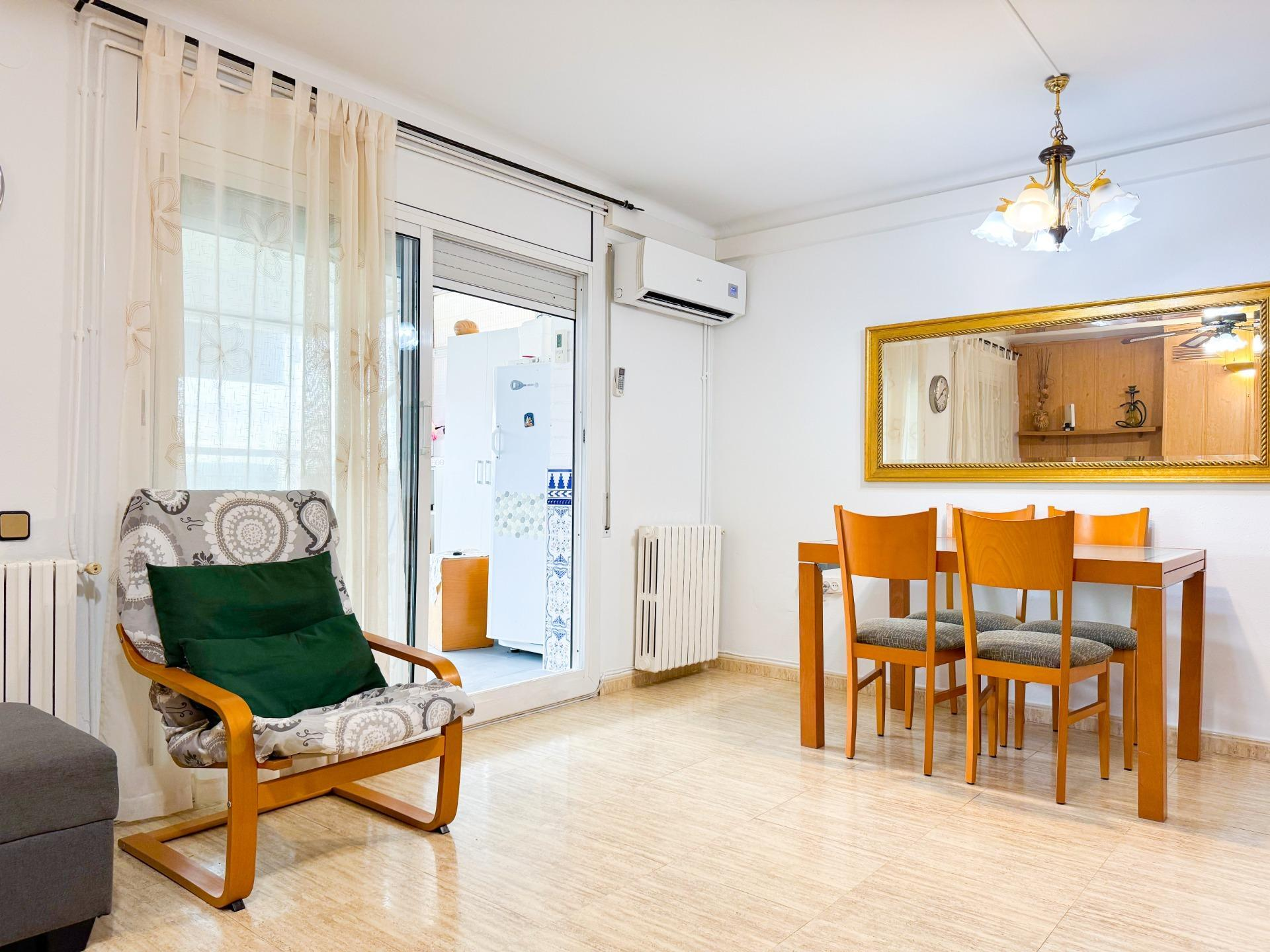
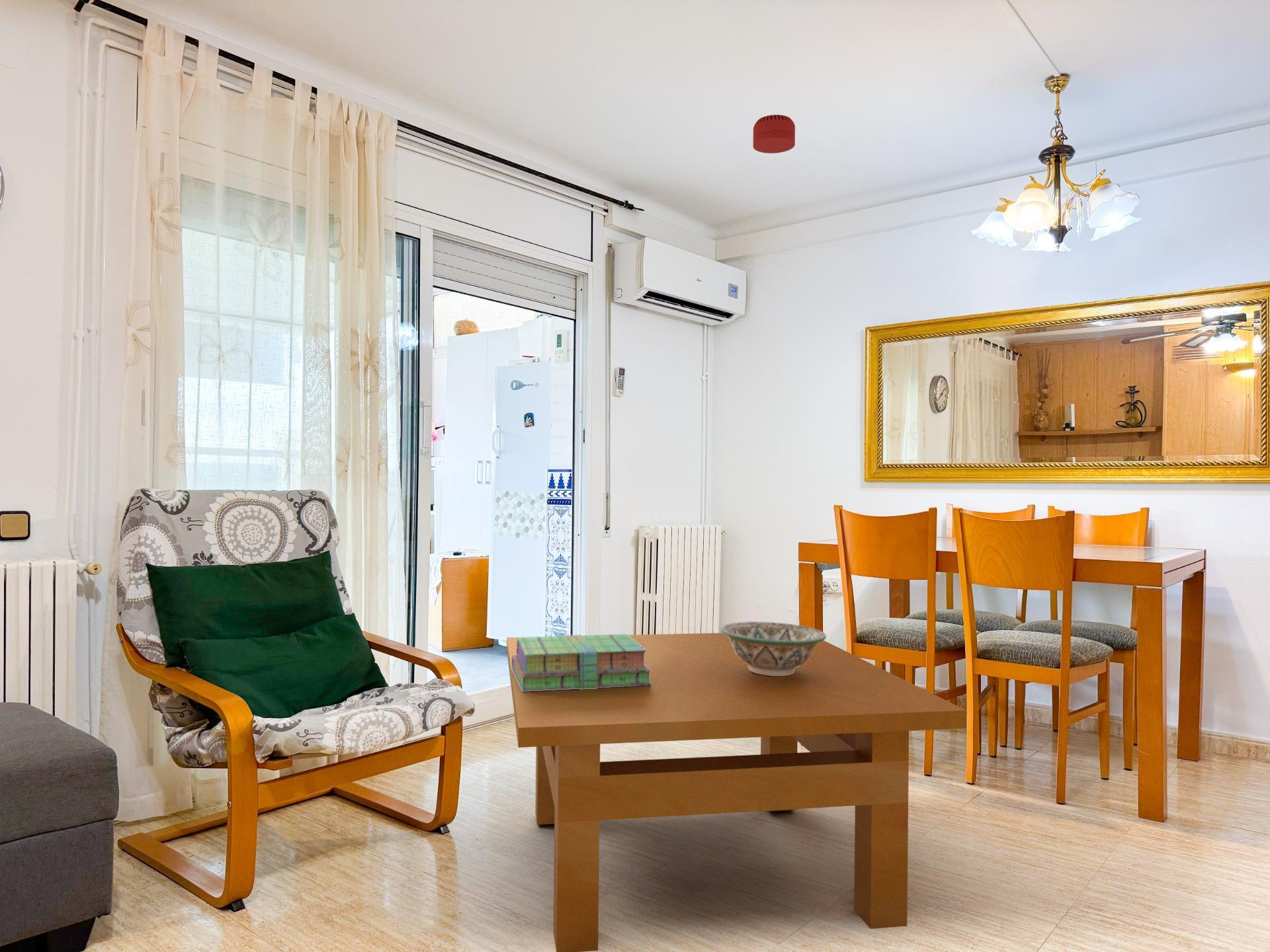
+ smoke detector (774, 133)
+ decorative bowl (773, 649)
+ stack of books (579, 659)
+ table (696, 765)
